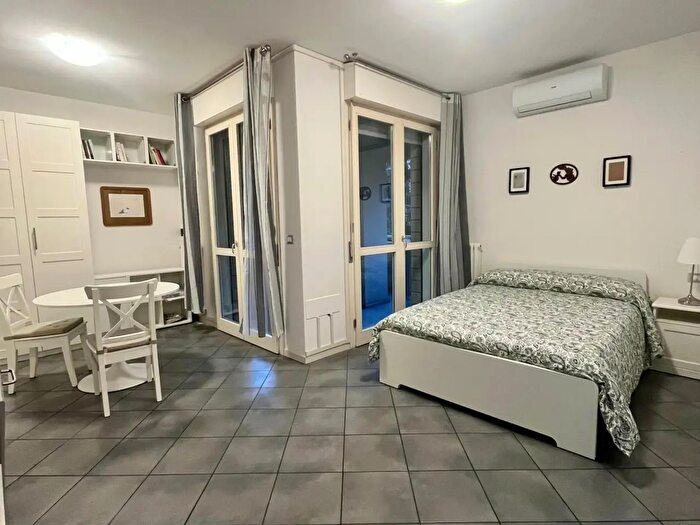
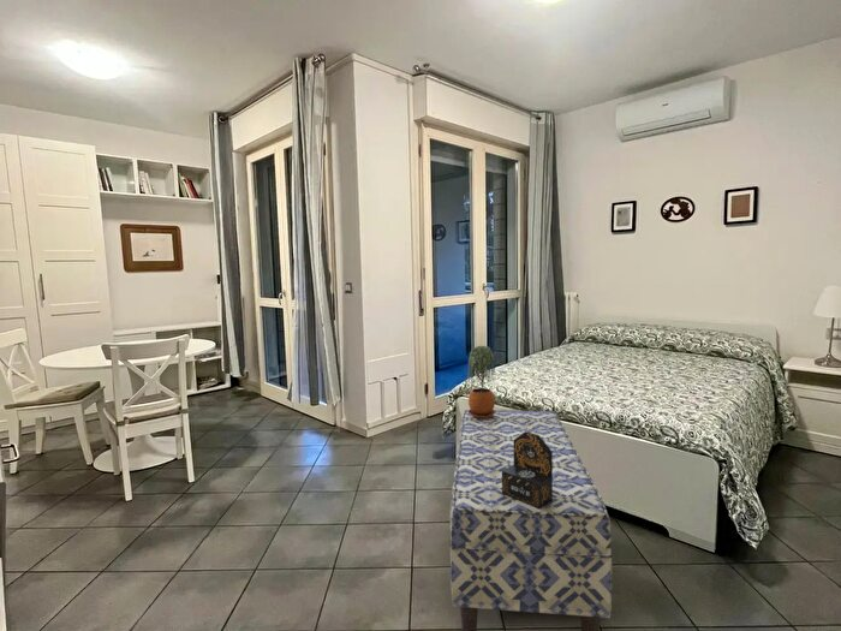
+ potted plant (478, 381)
+ bench (517, 502)
+ decorative box (531, 463)
